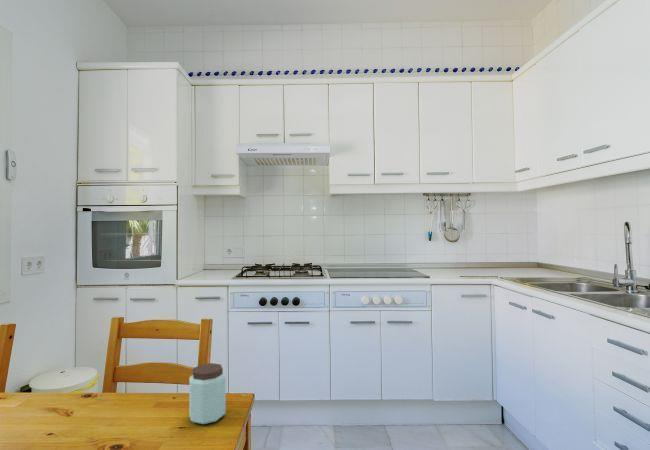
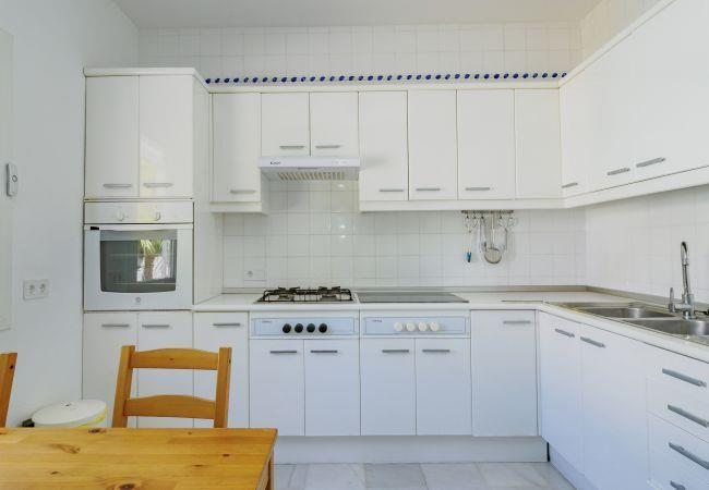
- peanut butter (207, 392)
